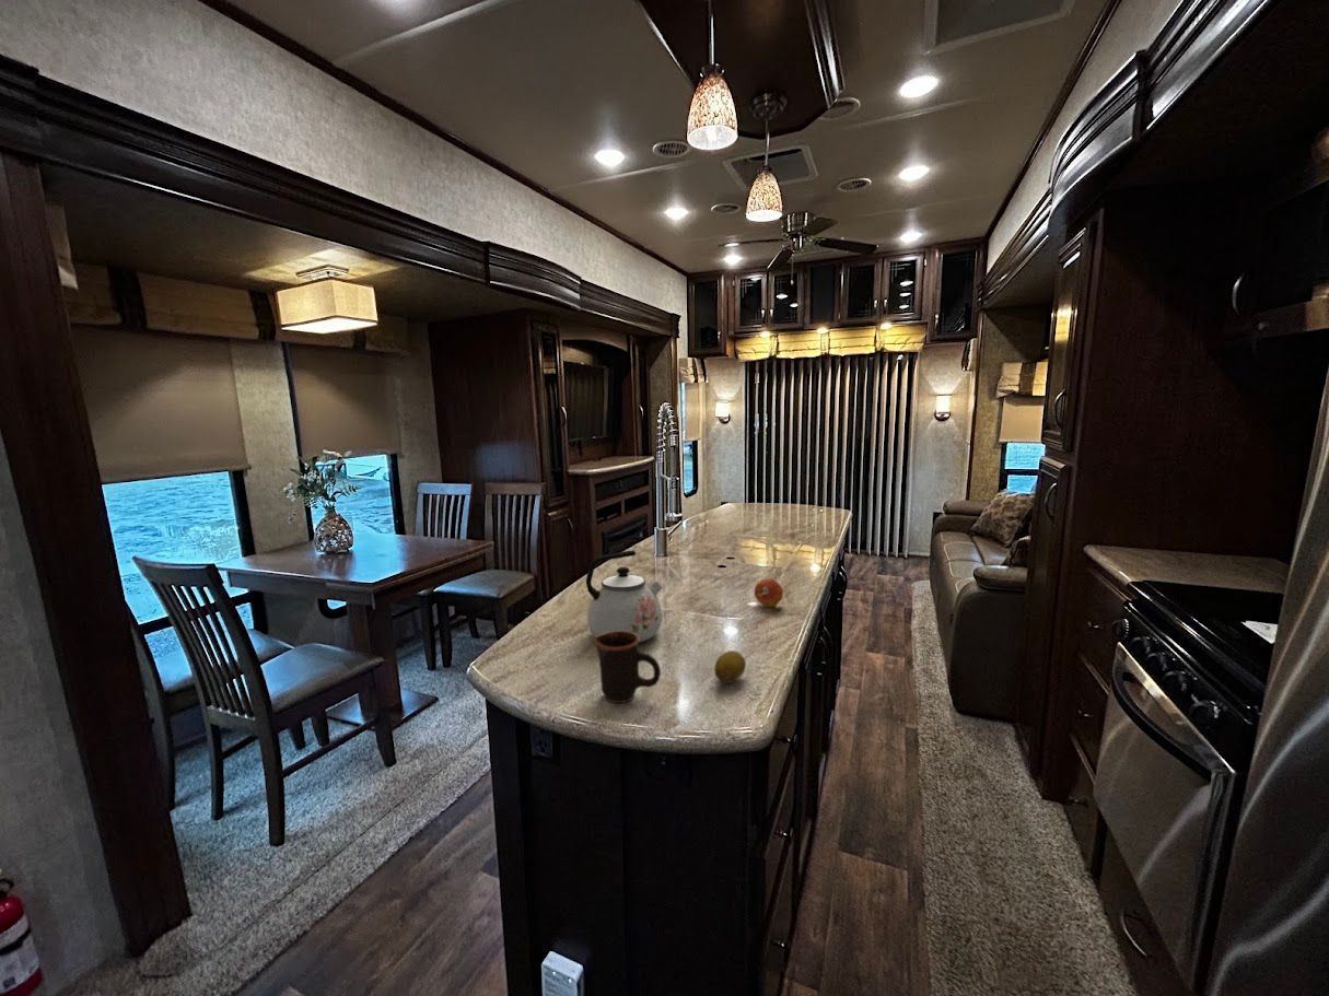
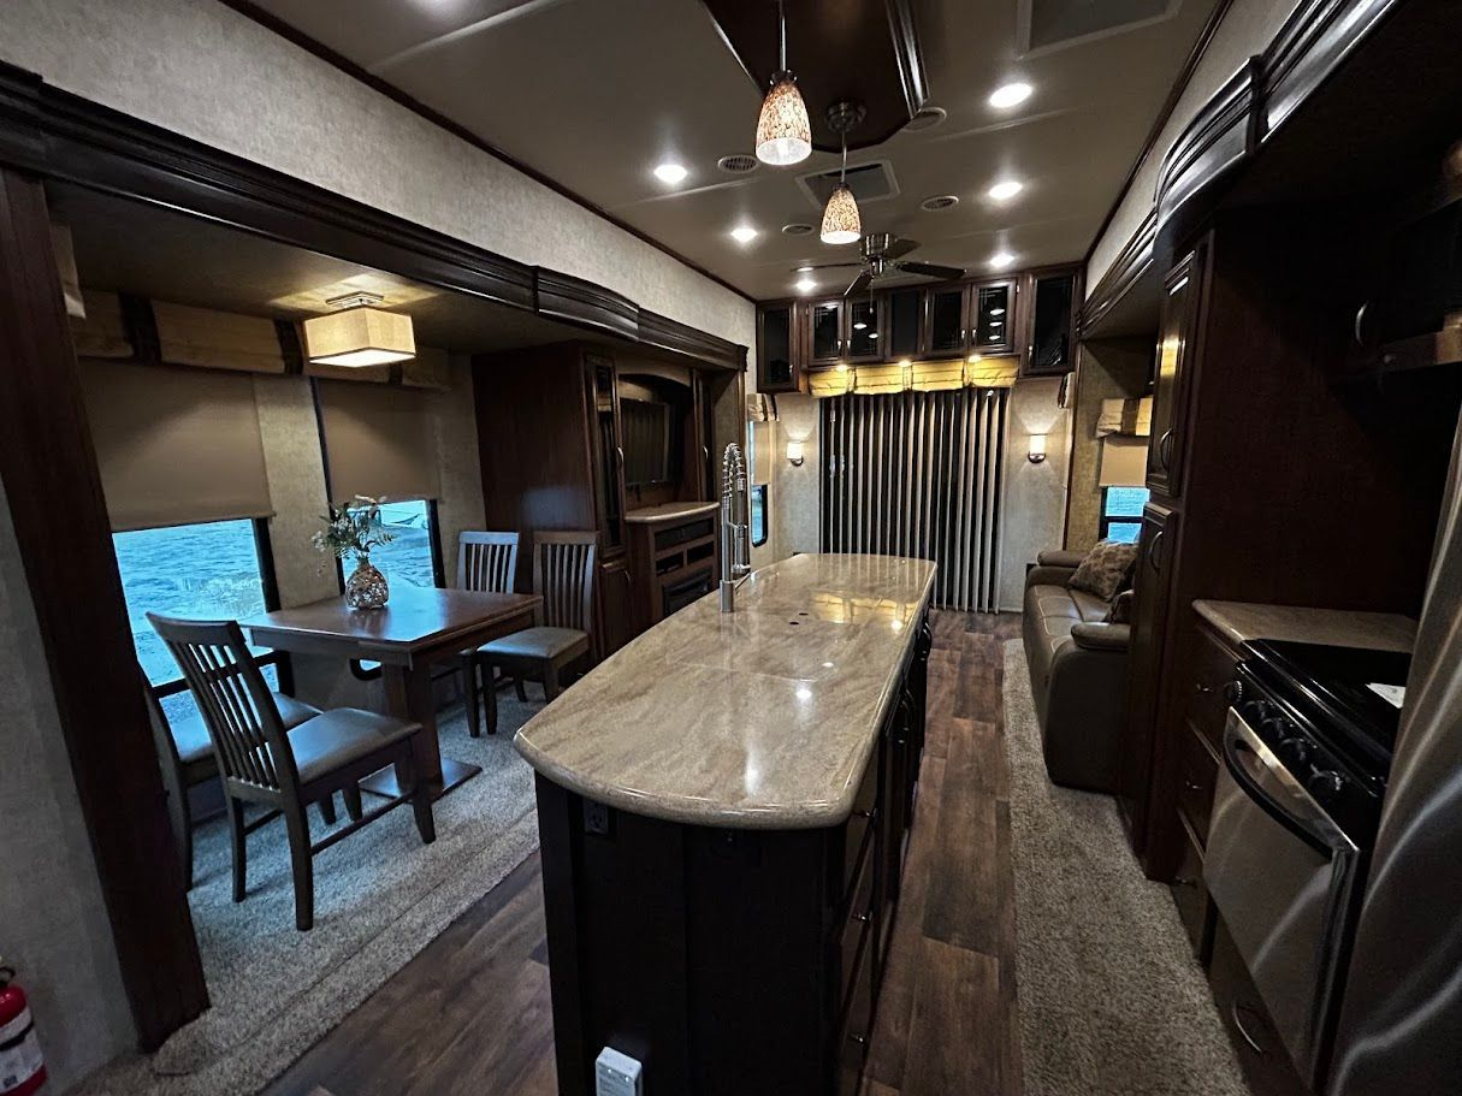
- kettle (625, 594)
- mug (627, 667)
- fruit (730, 666)
- fruit (768, 593)
